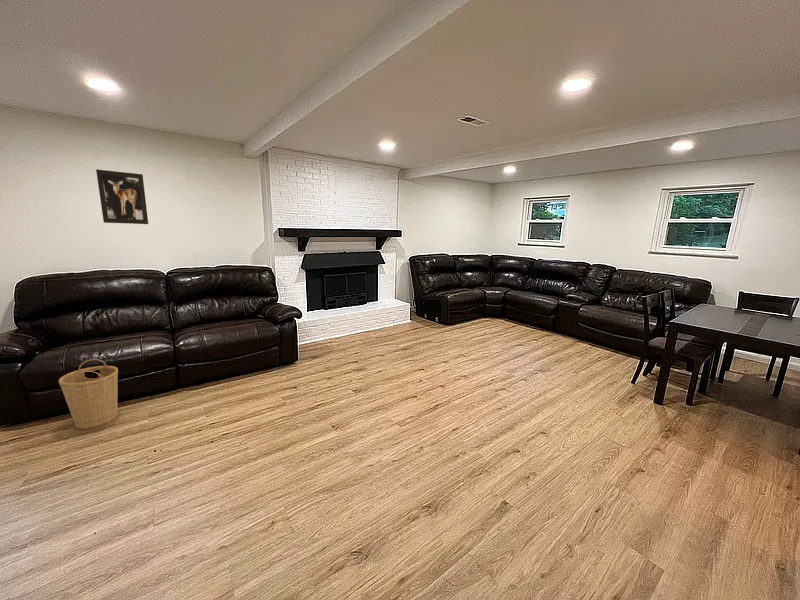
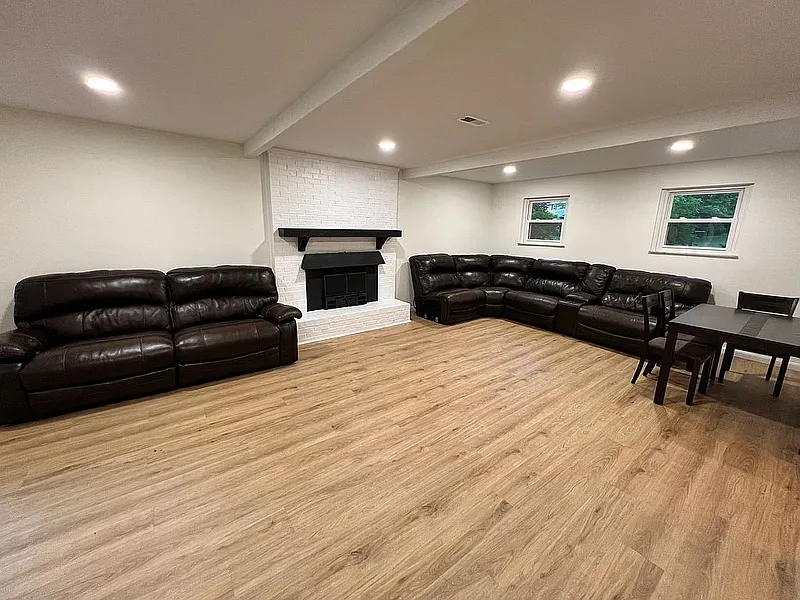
- basket (92, 393)
- wall art (123, 198)
